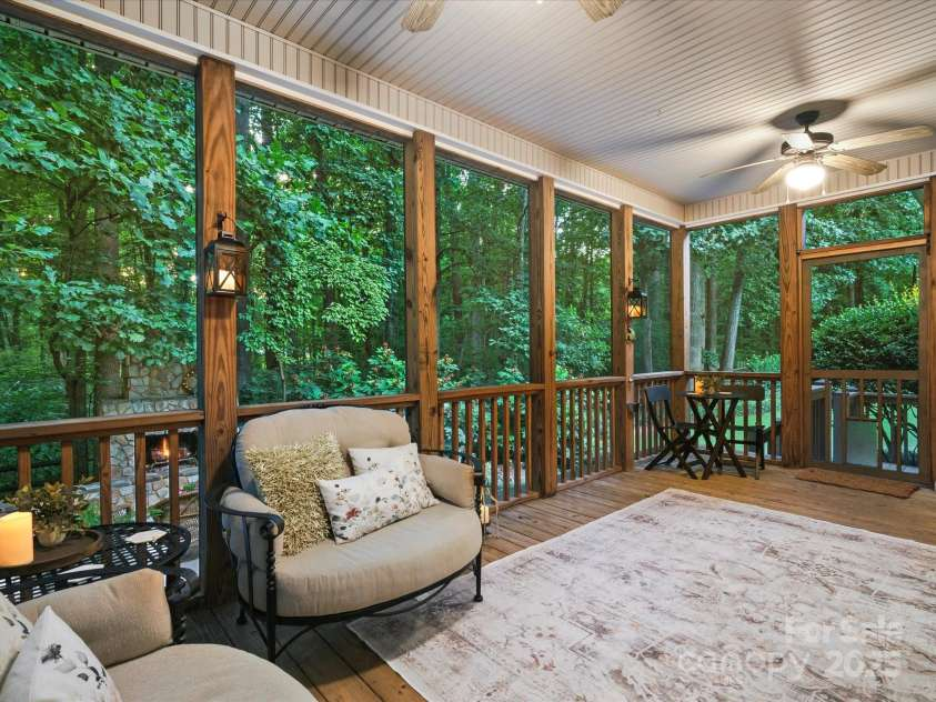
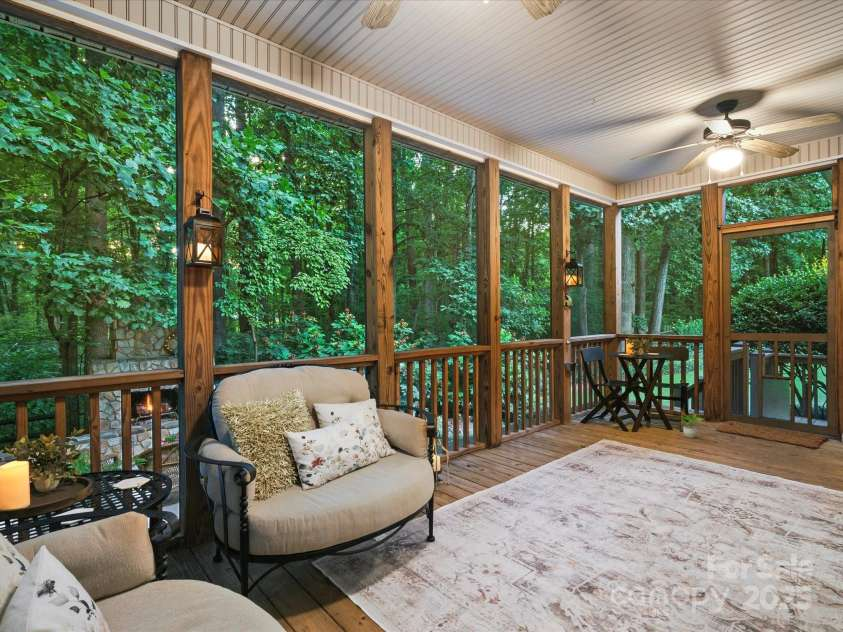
+ potted plant (691, 424)
